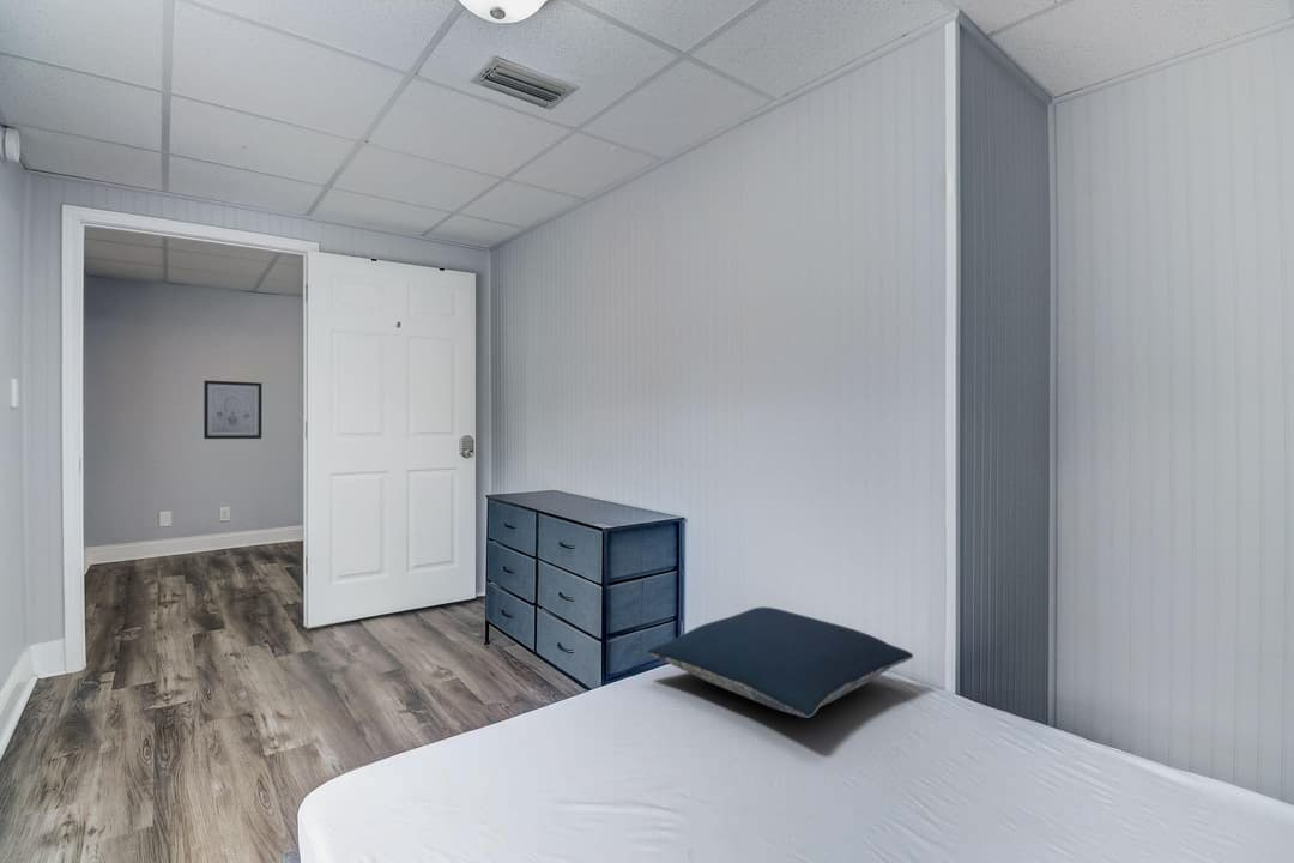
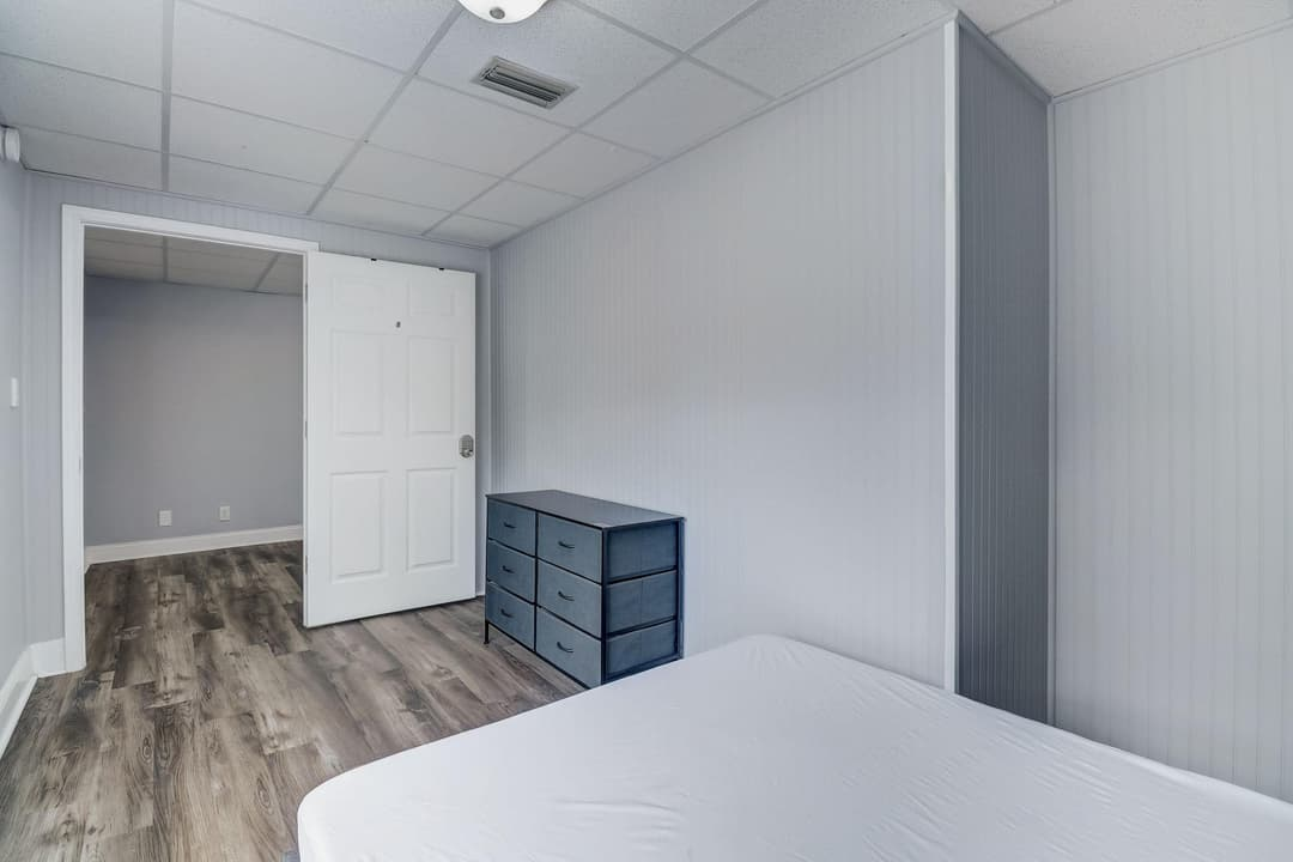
- wall art (232, 410)
- pillow (779, 653)
